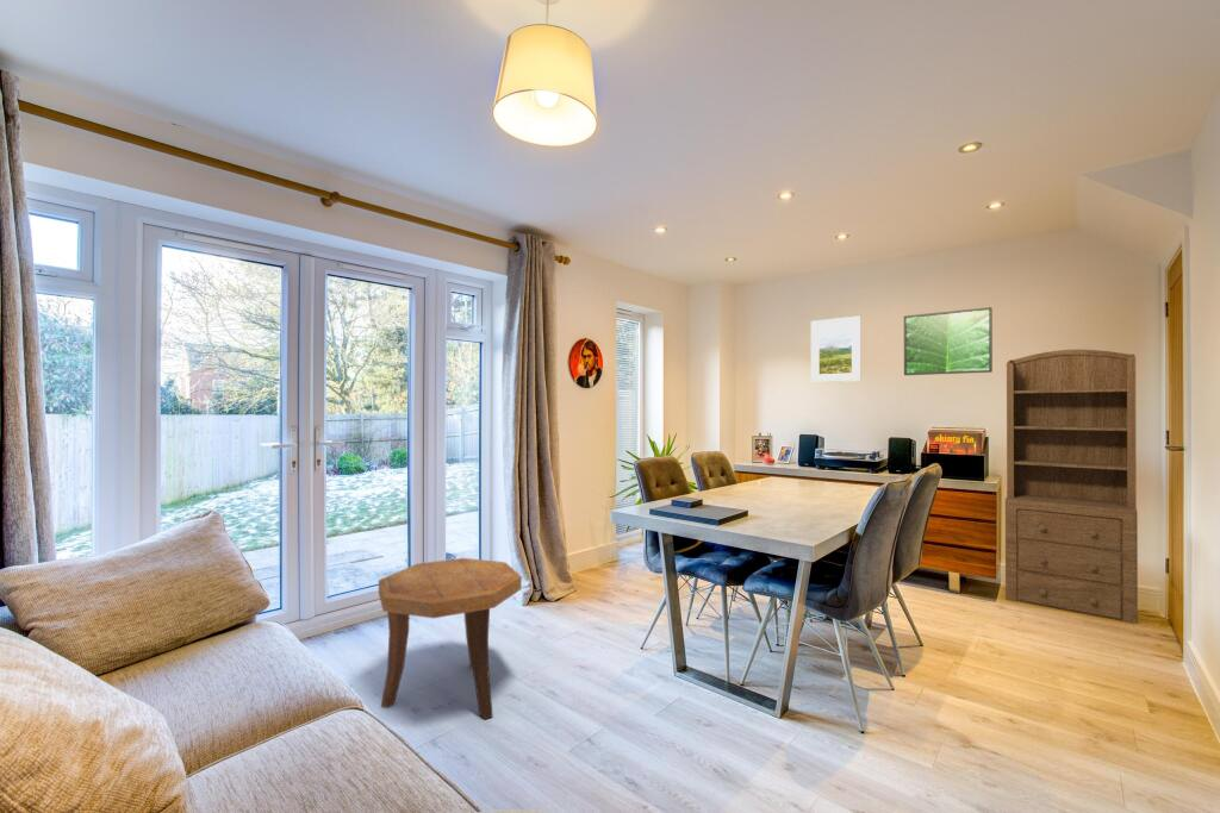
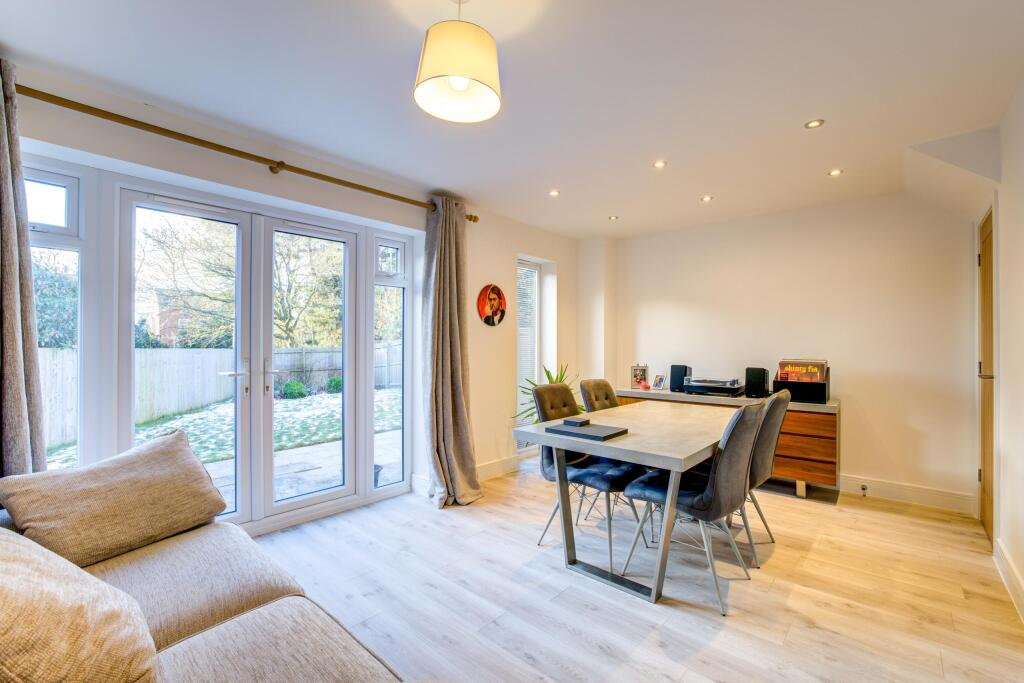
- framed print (946, 343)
- shelving unit (1068, 475)
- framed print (835, 350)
- side table (466, 634)
